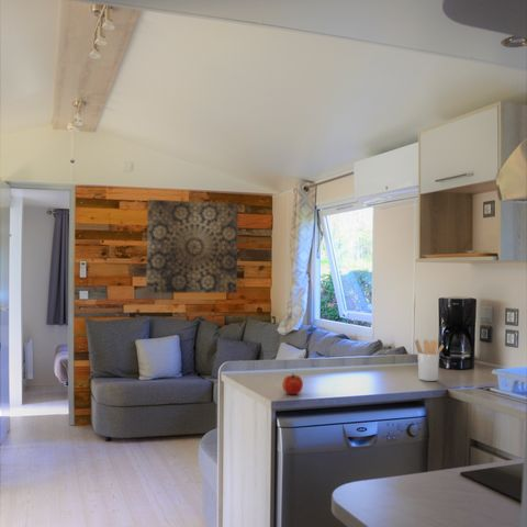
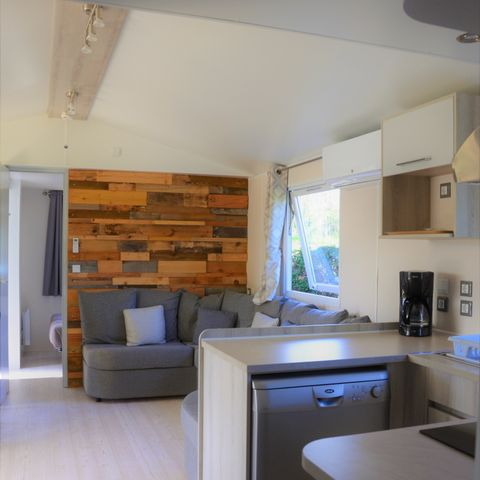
- fruit (292, 383)
- utensil holder (428, 358)
- wall art (192, 247)
